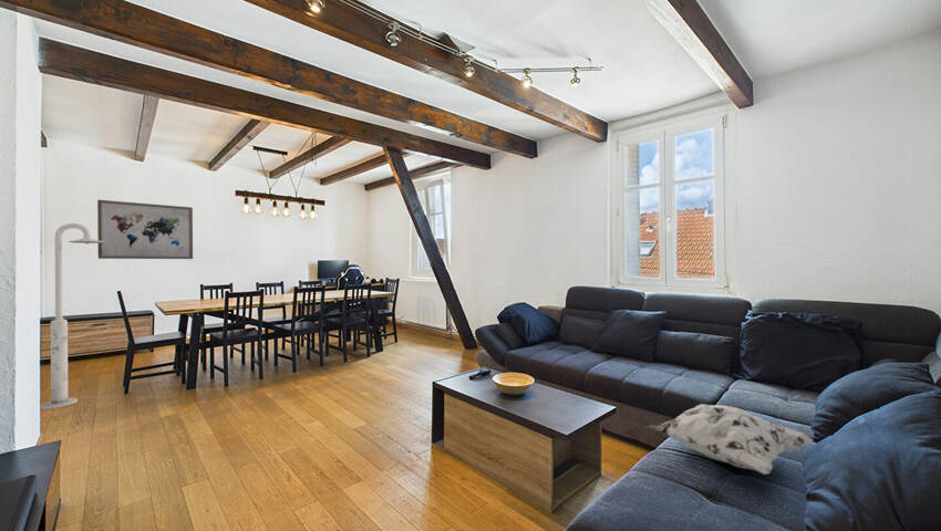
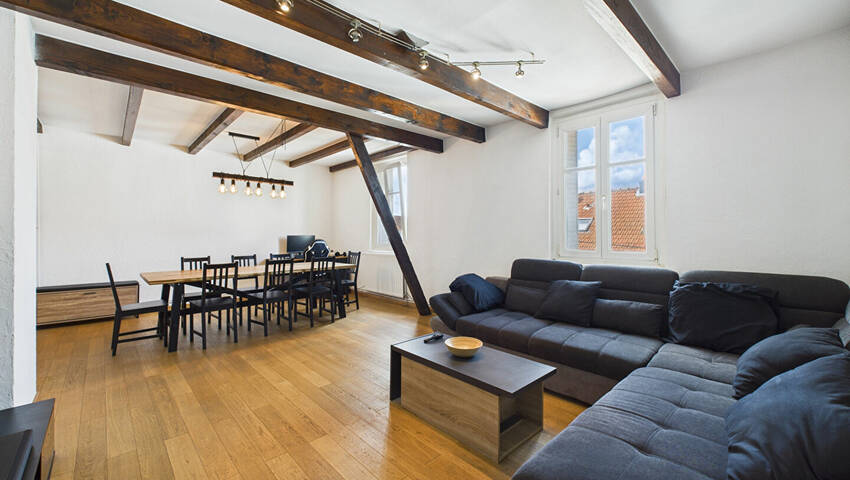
- decorative pillow (725, 433)
- floor lamp (65, 320)
- wall art (148, 231)
